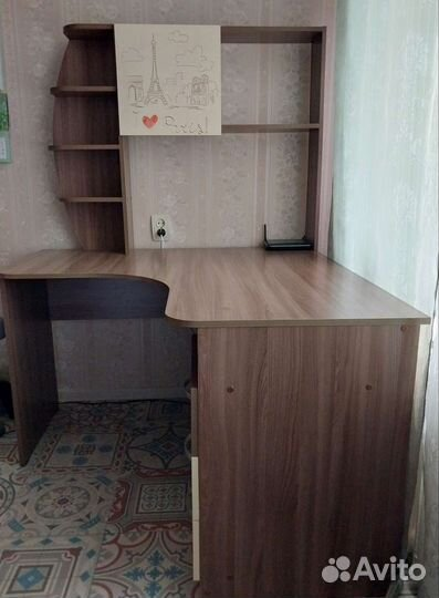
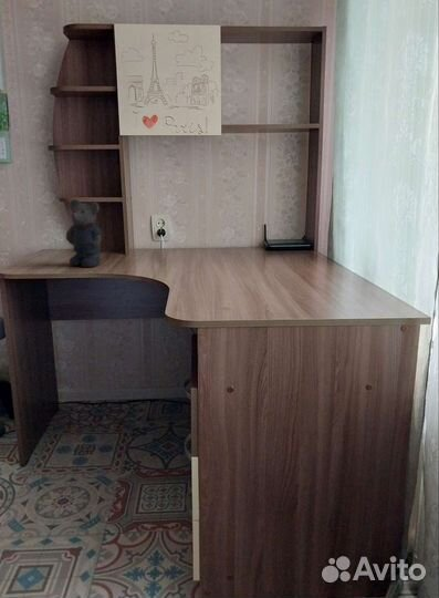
+ bear (81, 230)
